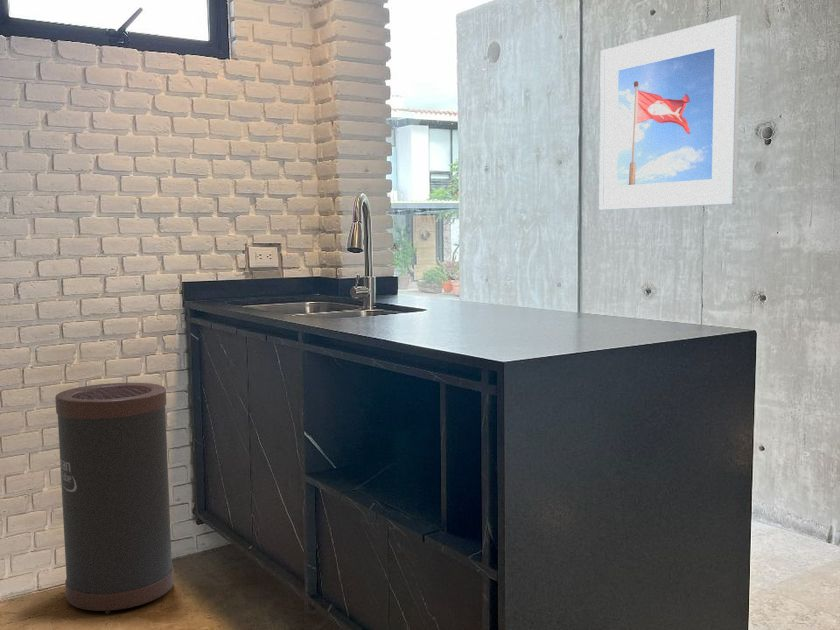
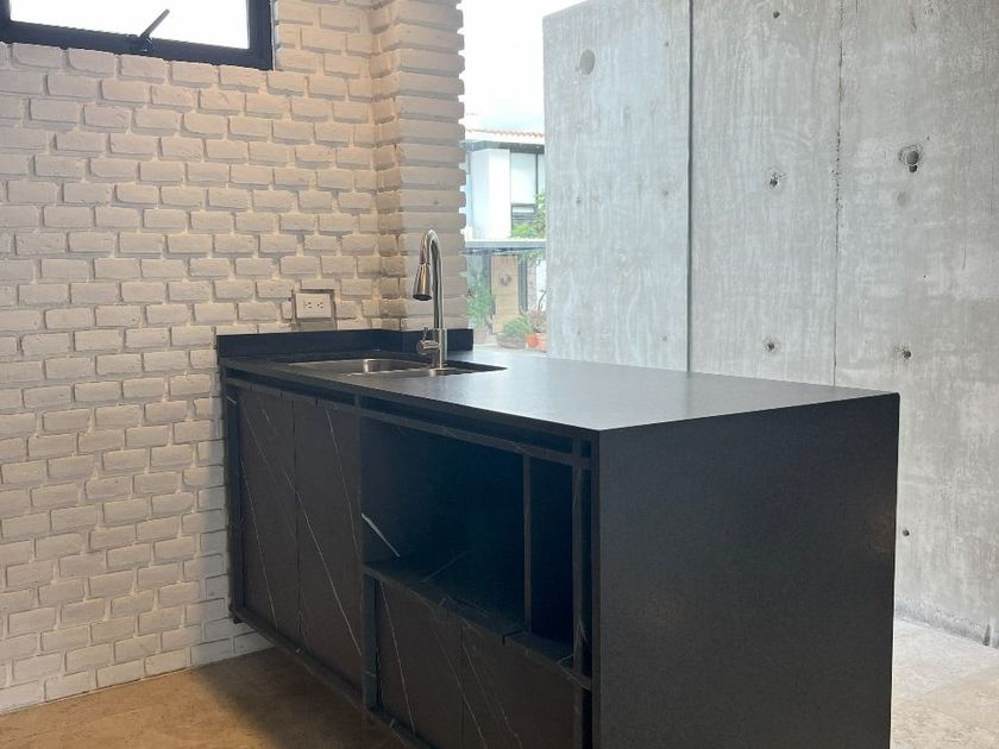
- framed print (663, 121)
- trash can (116, 493)
